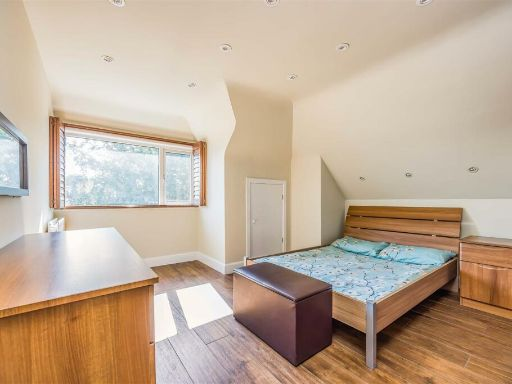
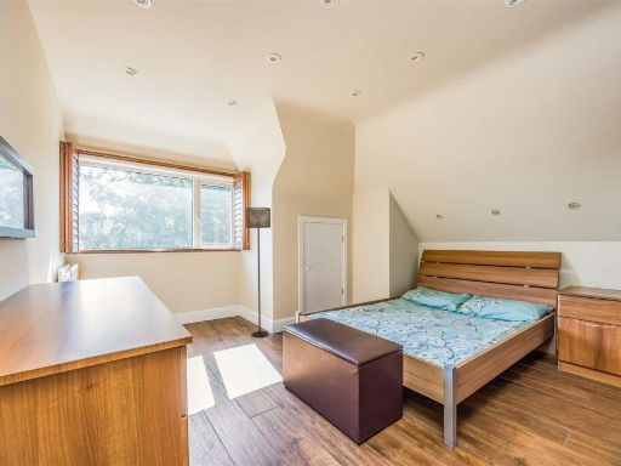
+ floor lamp (258, 271)
